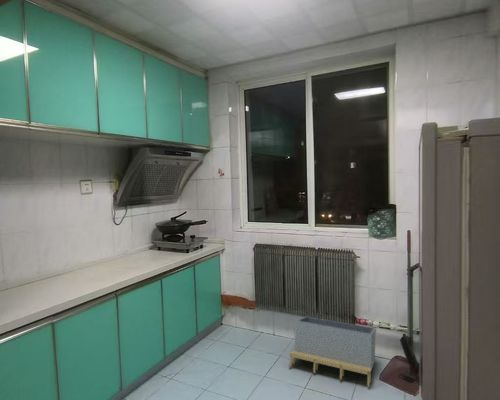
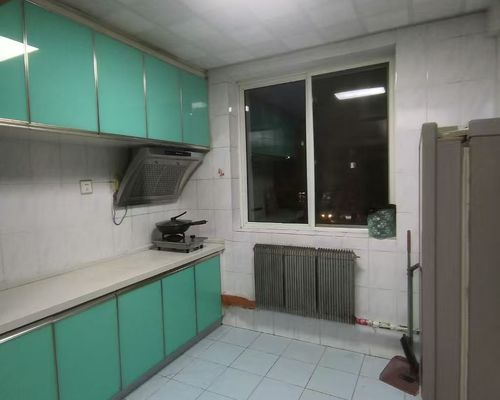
- storage bin (333, 344)
